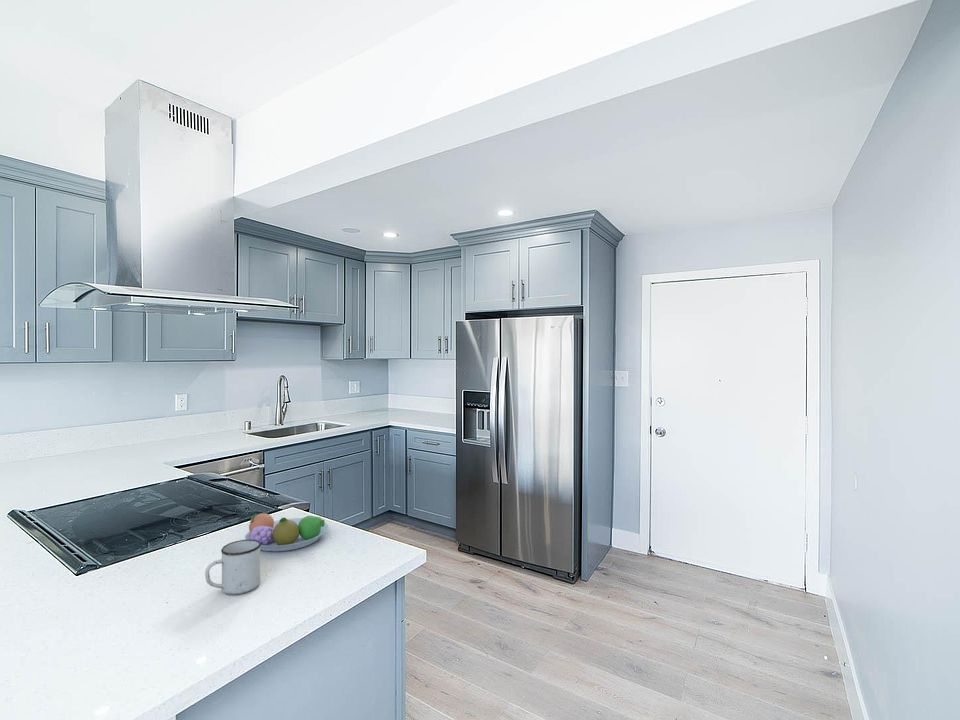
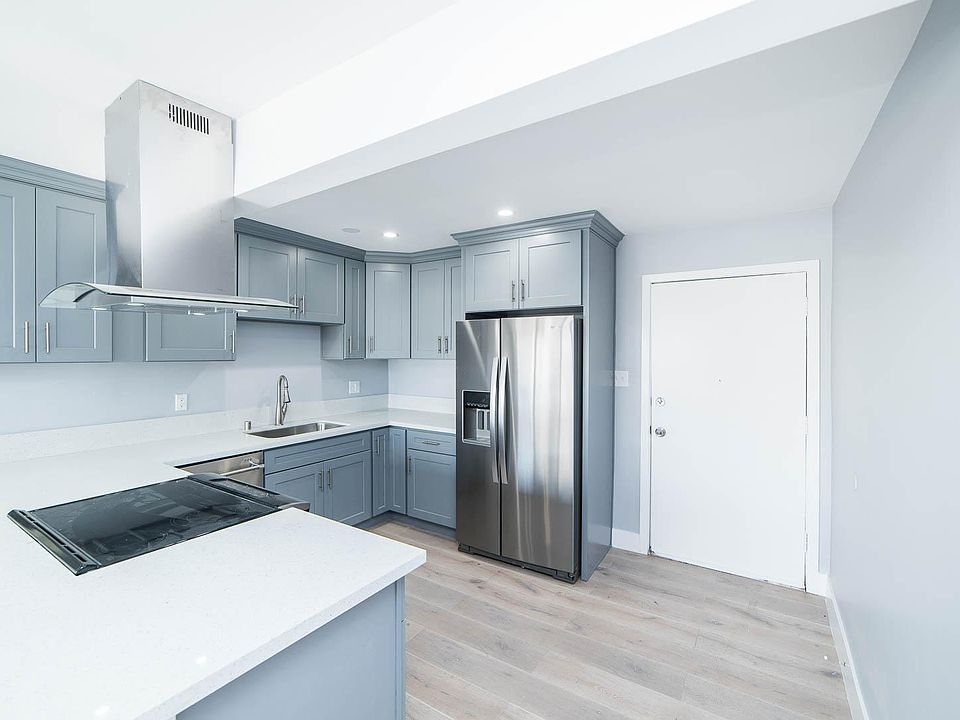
- fruit bowl (289, 524)
- mug (233, 568)
